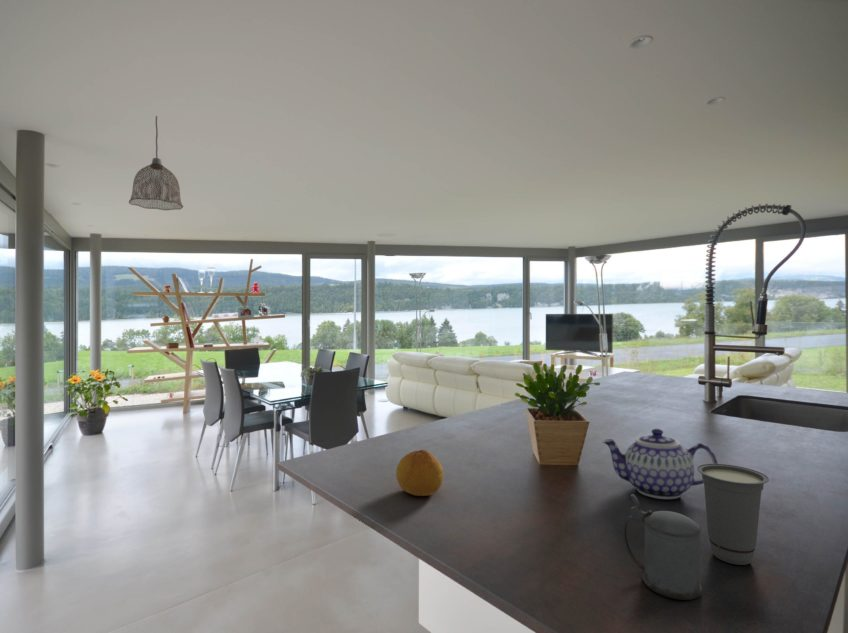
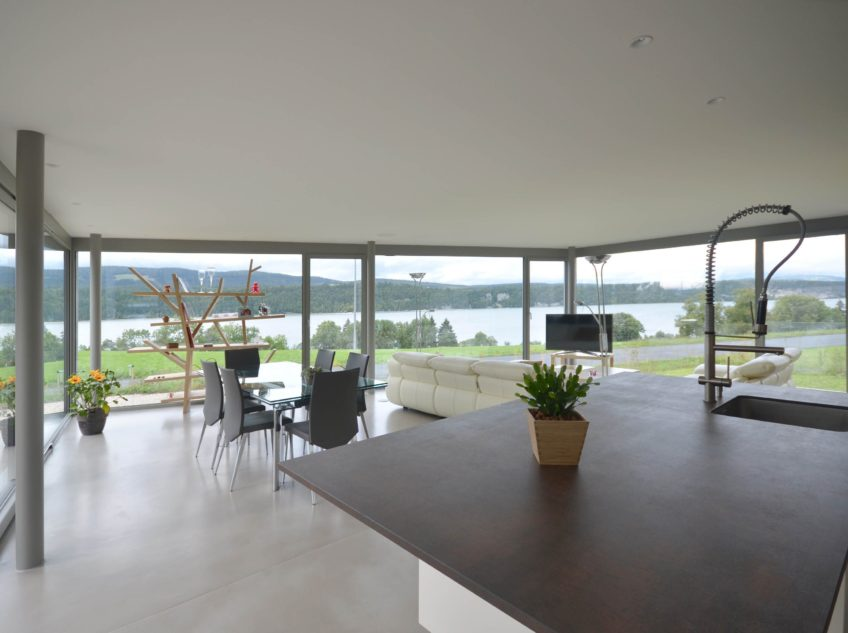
- pendant lamp (156, 160)
- fruit (420, 471)
- beer stein (660, 541)
- cup (731, 514)
- teapot (657, 460)
